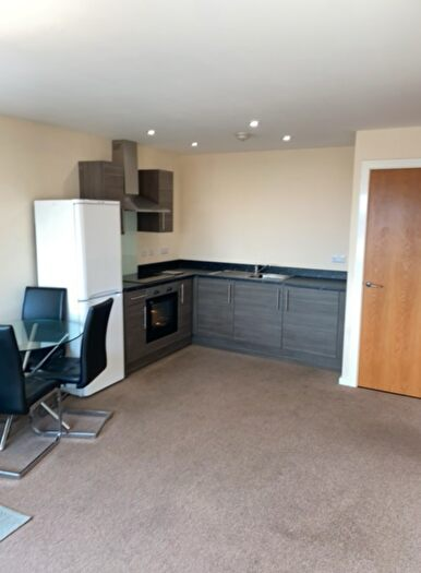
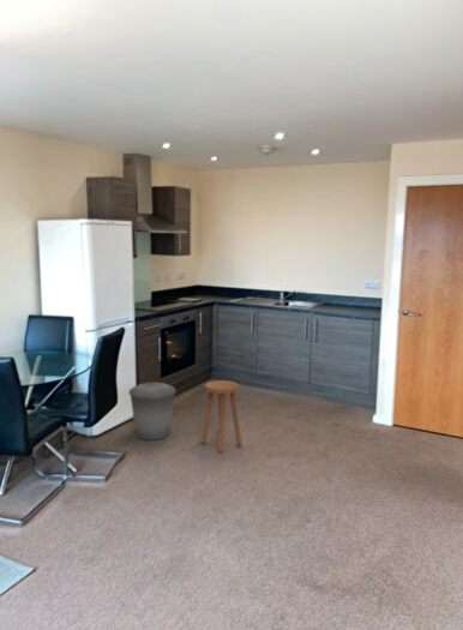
+ stool (221, 414)
+ trash can (152, 408)
